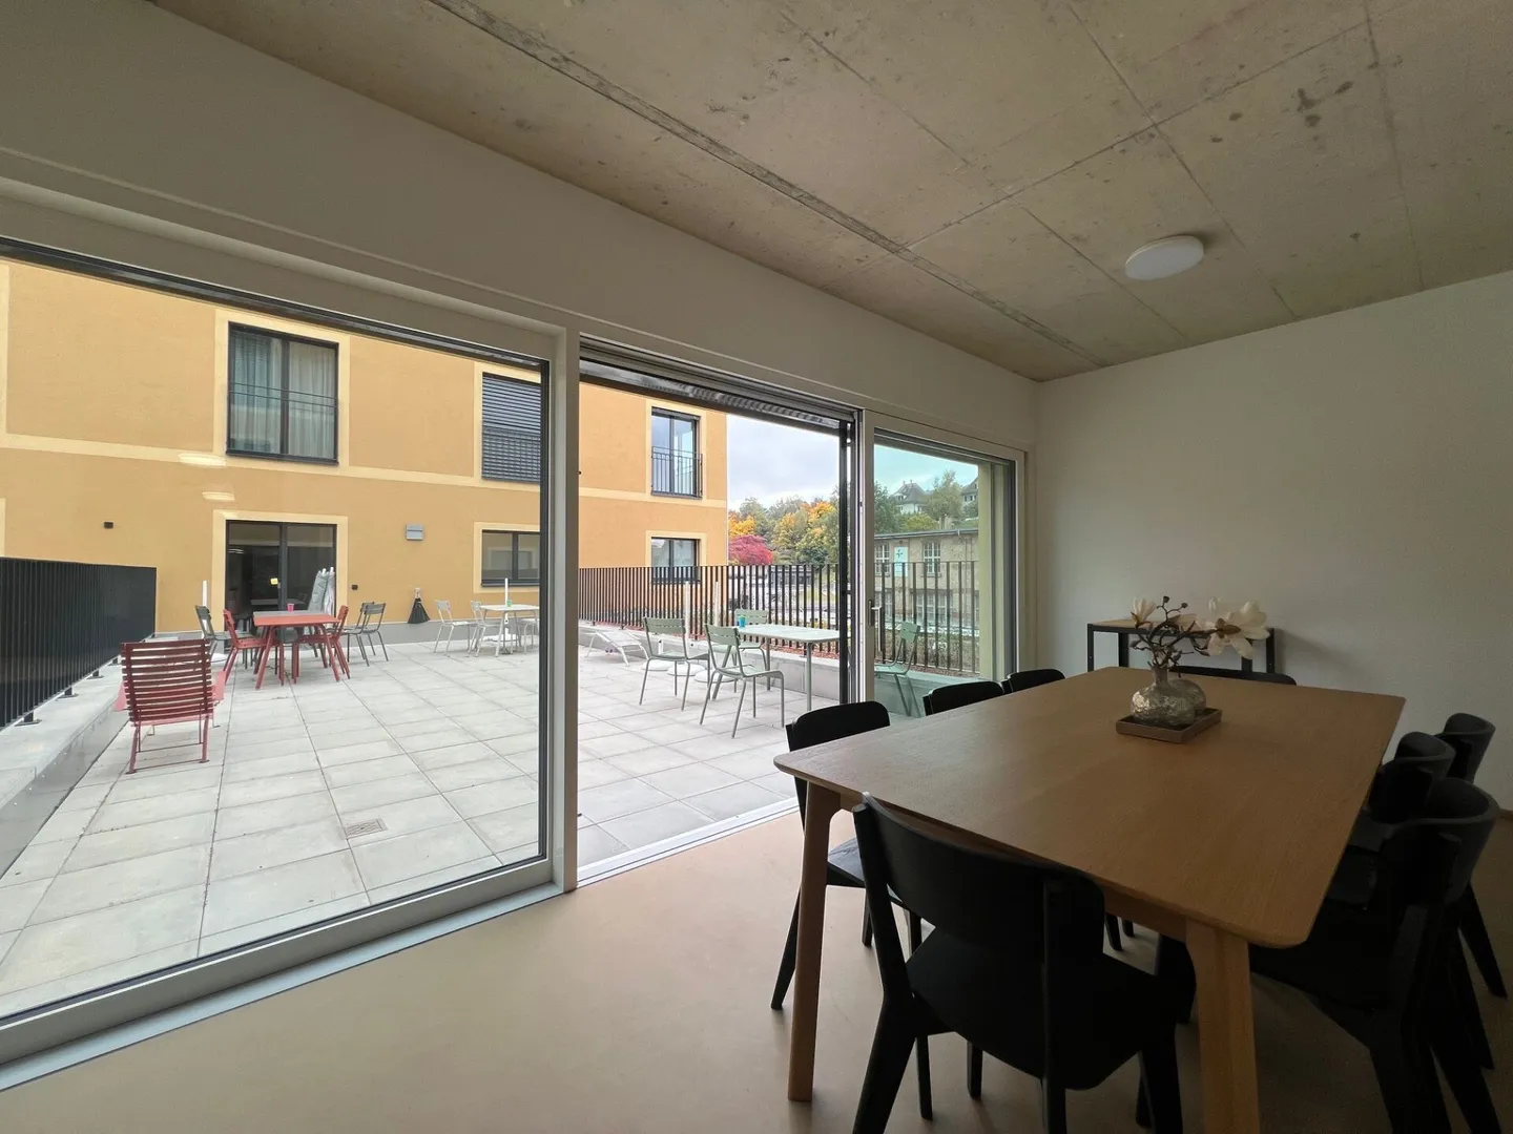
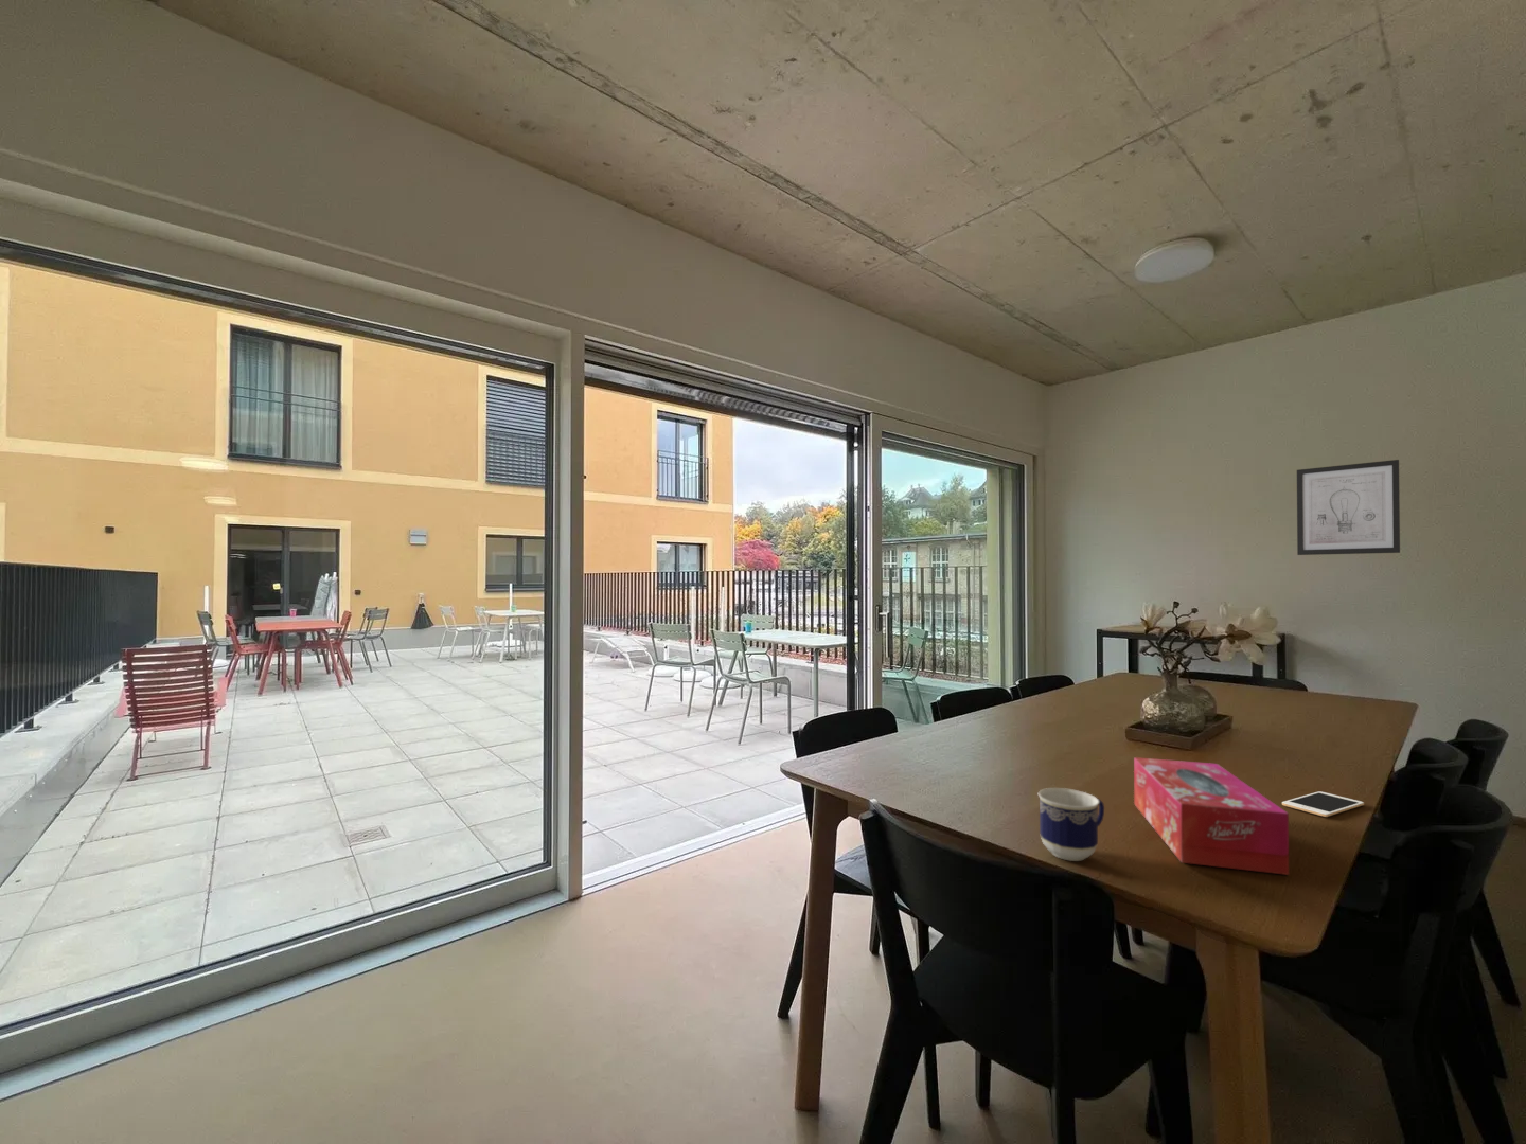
+ tissue box (1200, 809)
+ wall art (1346, 510)
+ cell phone (1323, 803)
+ cup (1074, 824)
